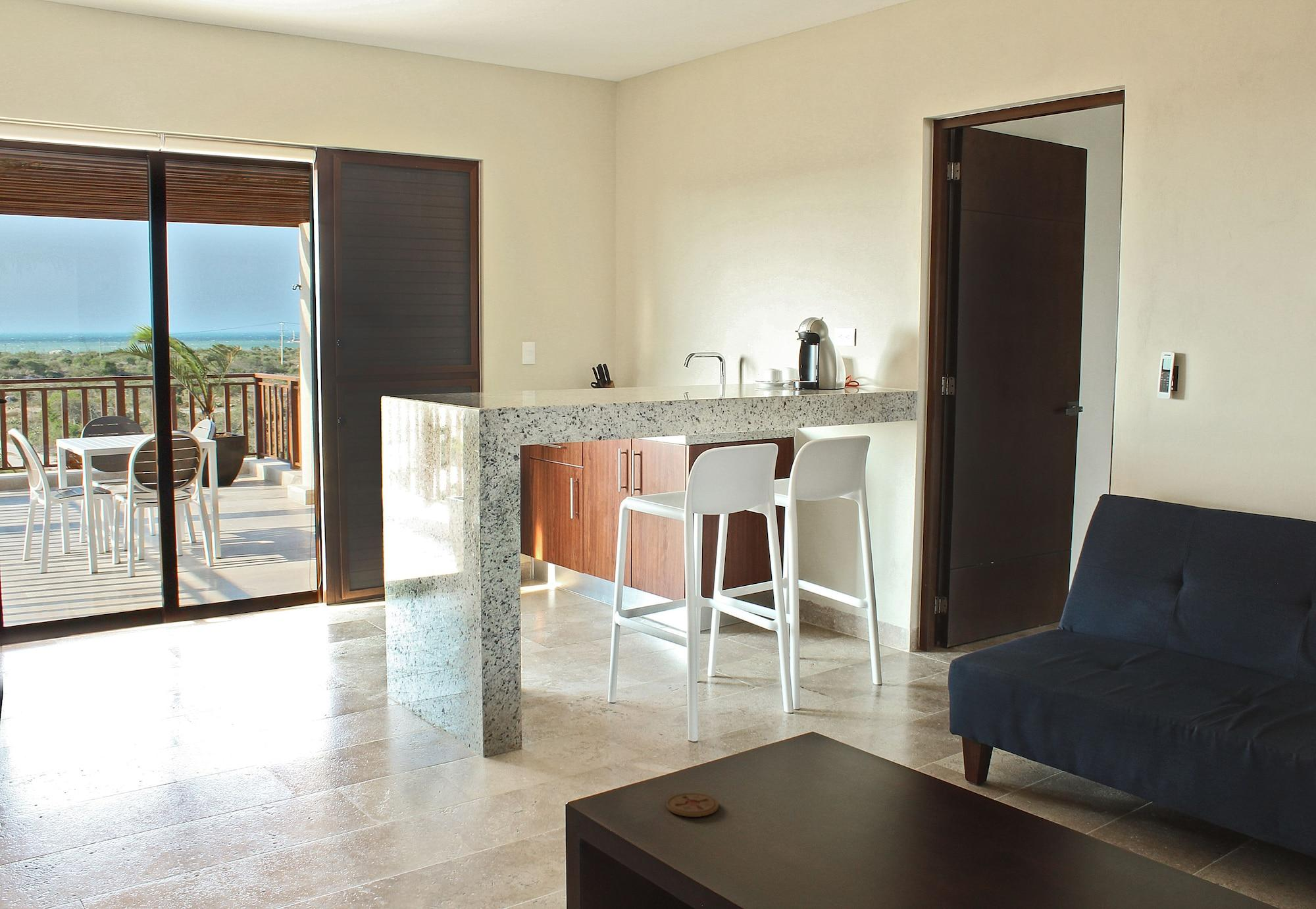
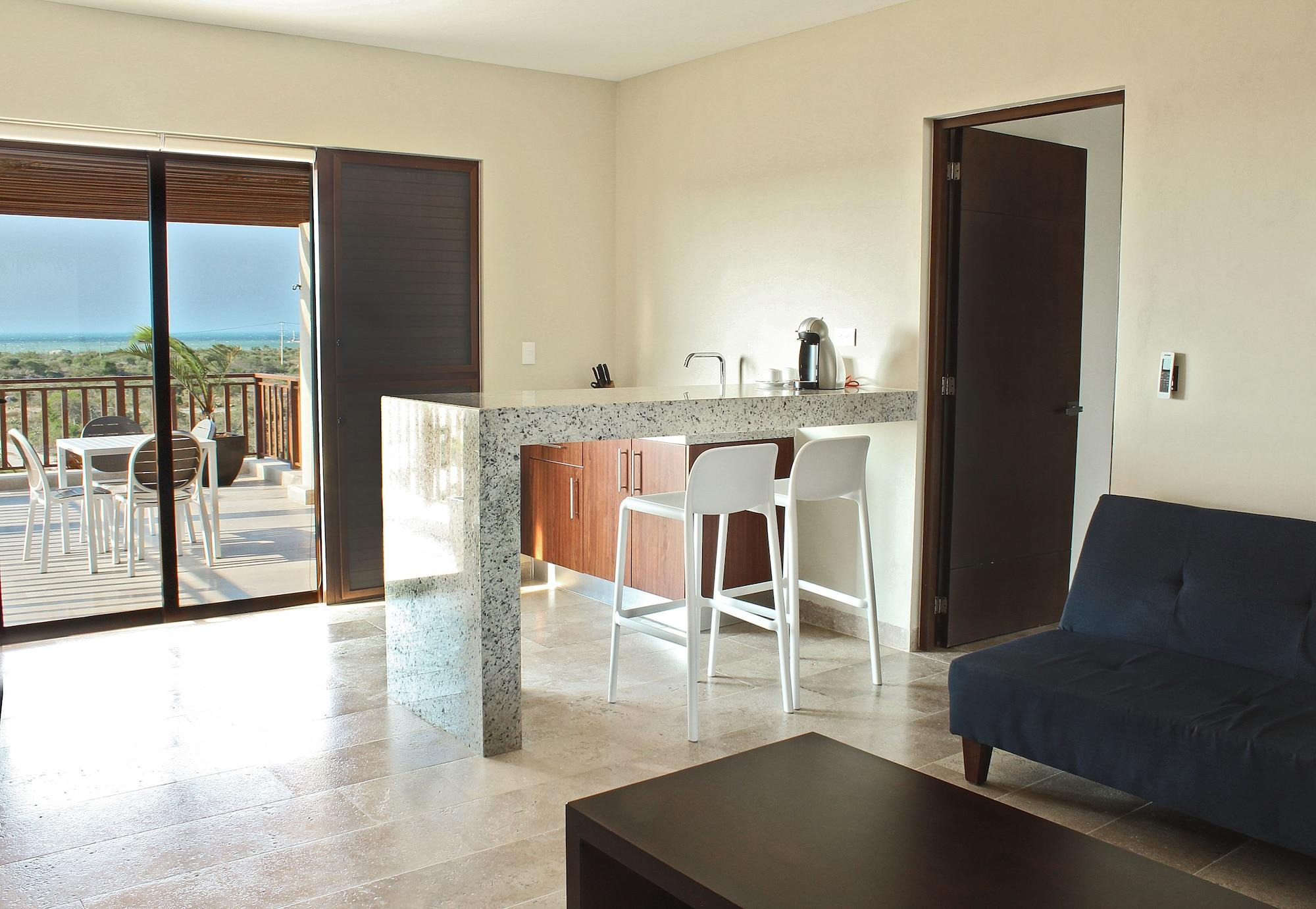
- coaster (692, 804)
